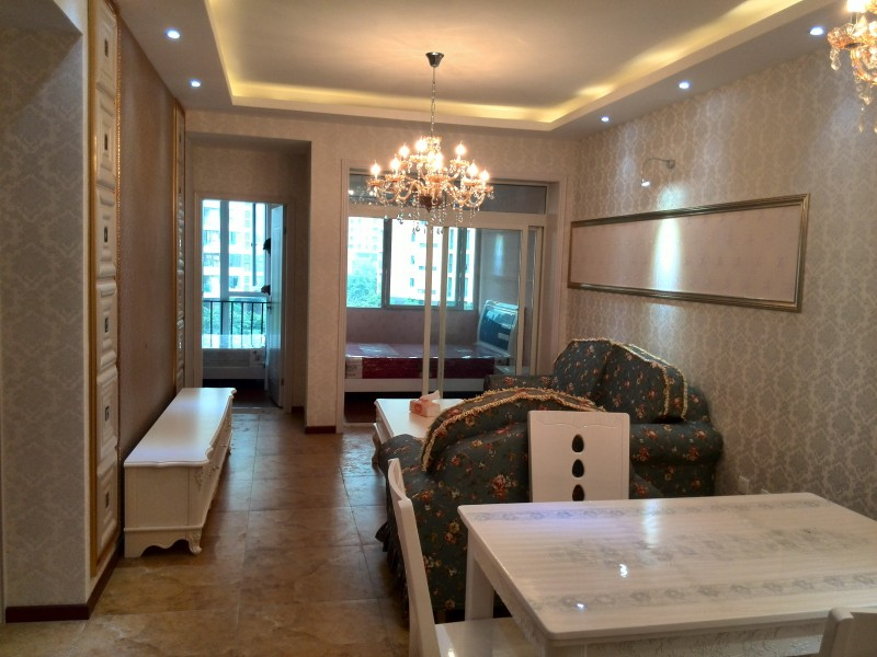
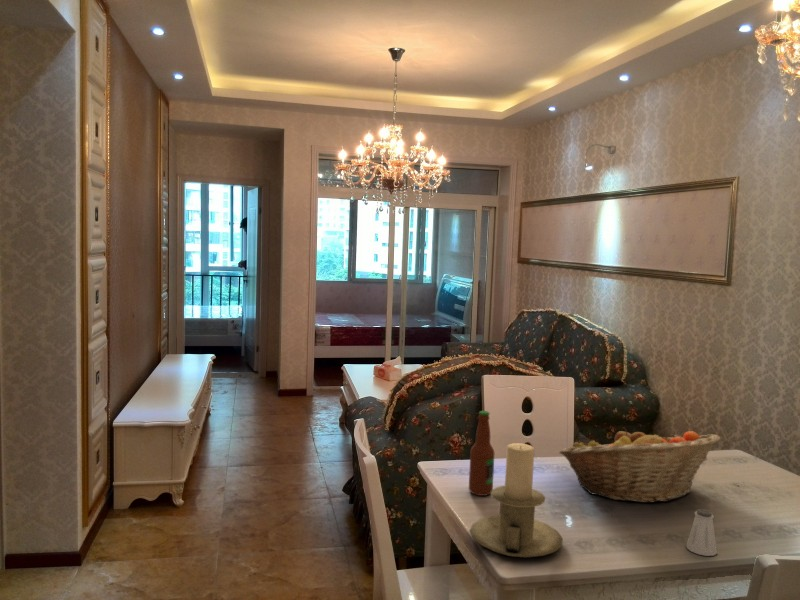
+ saltshaker (702, 530)
+ bottle (482, 452)
+ fruit basket (638, 456)
+ candle holder (518, 493)
